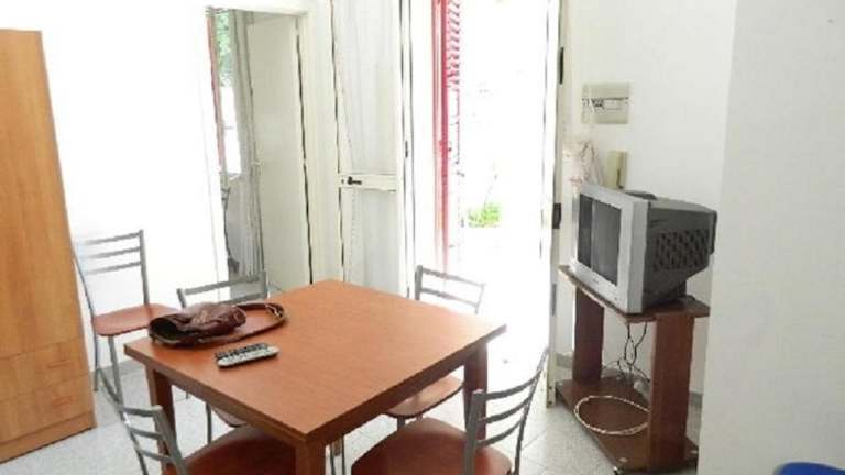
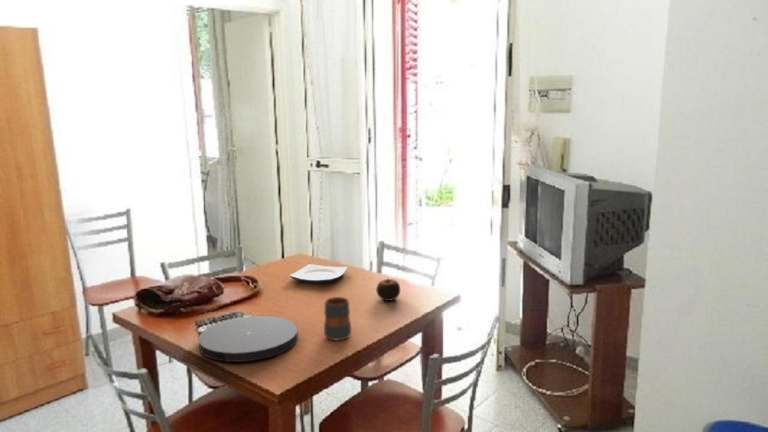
+ plate (249, 336)
+ mug (338, 316)
+ plate (319, 274)
+ apple (388, 288)
